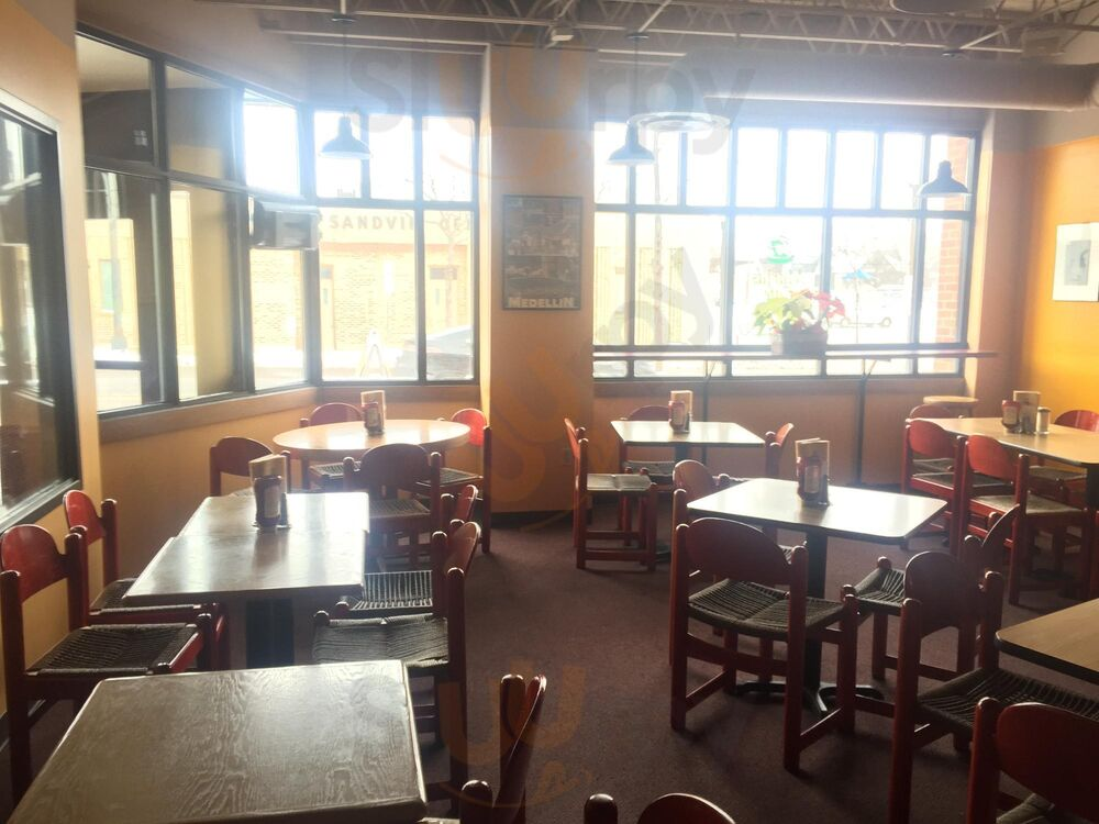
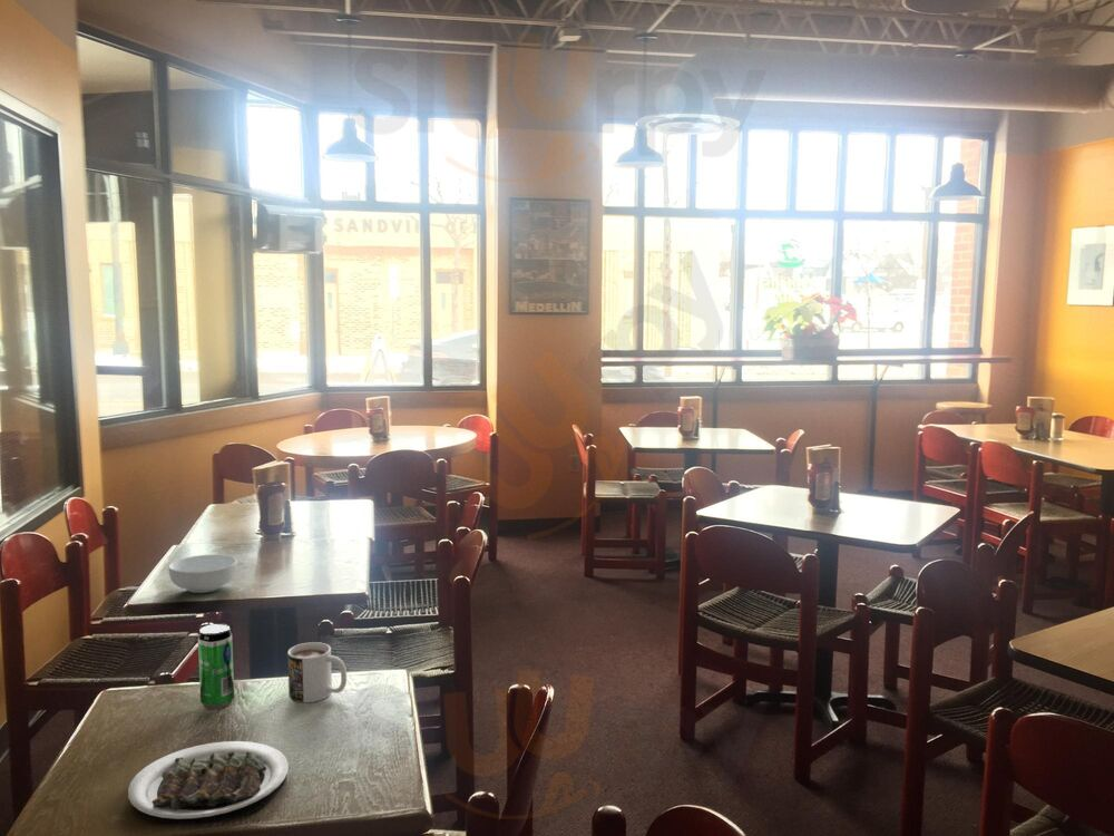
+ mug (319, 672)
+ cereal bowl (204, 575)
+ beverage can (216, 665)
+ plate (211, 775)
